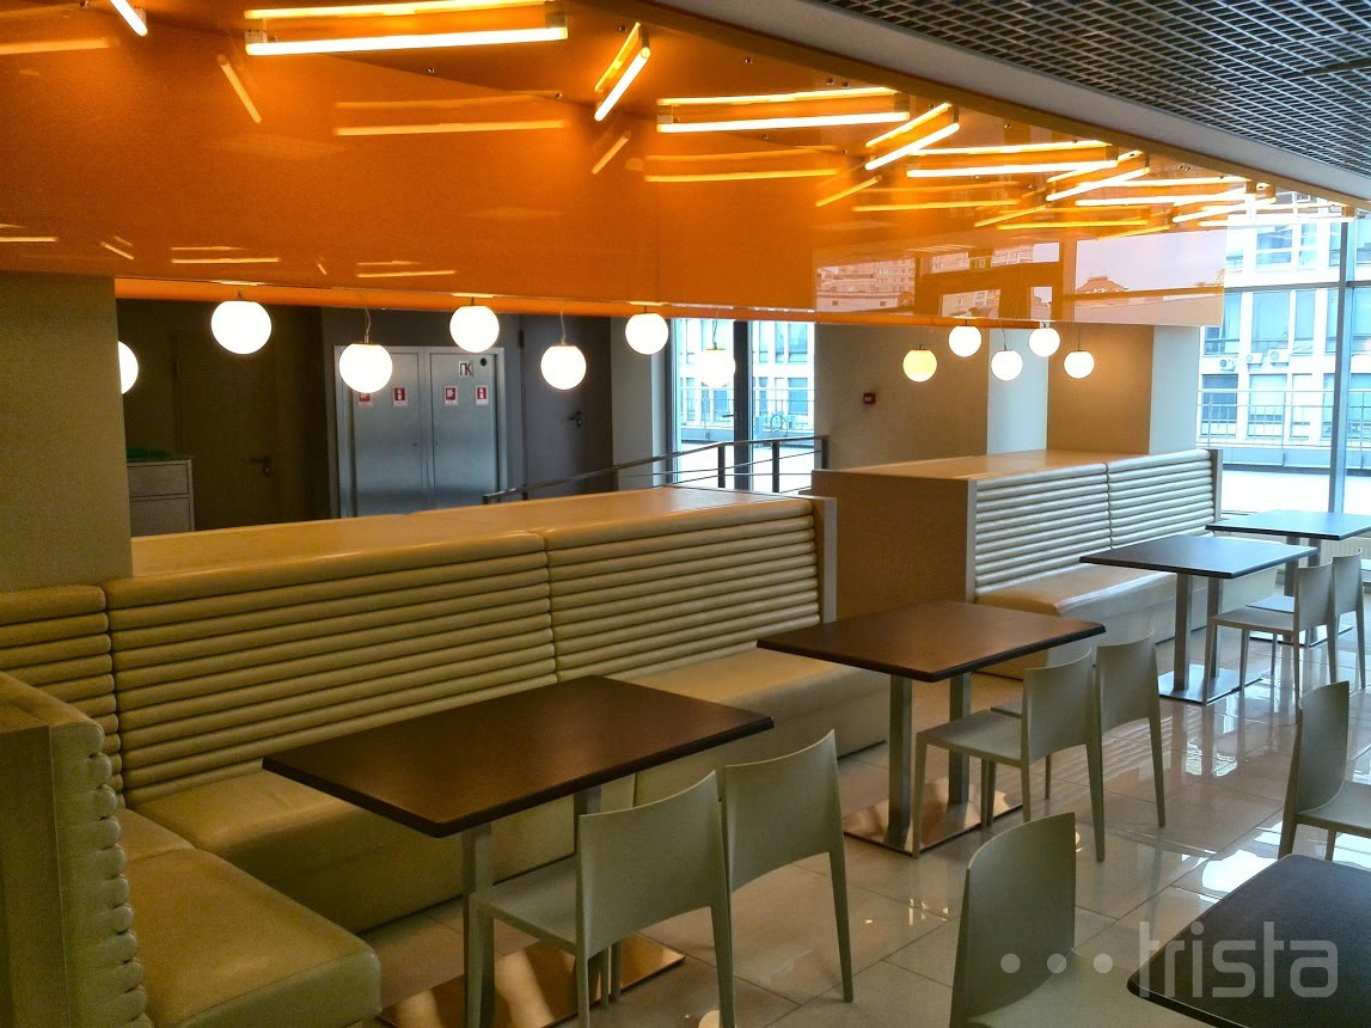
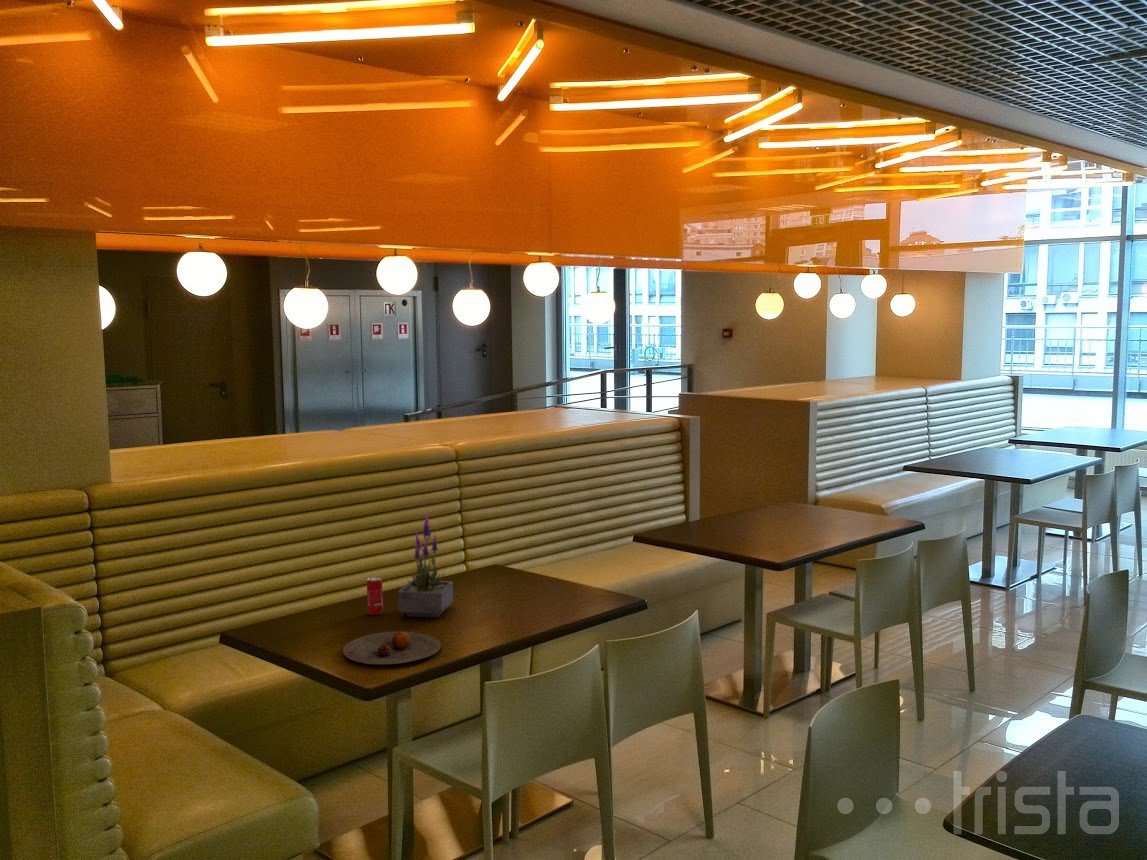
+ beverage can (374, 595)
+ potted plant (425, 562)
+ plate (392, 643)
